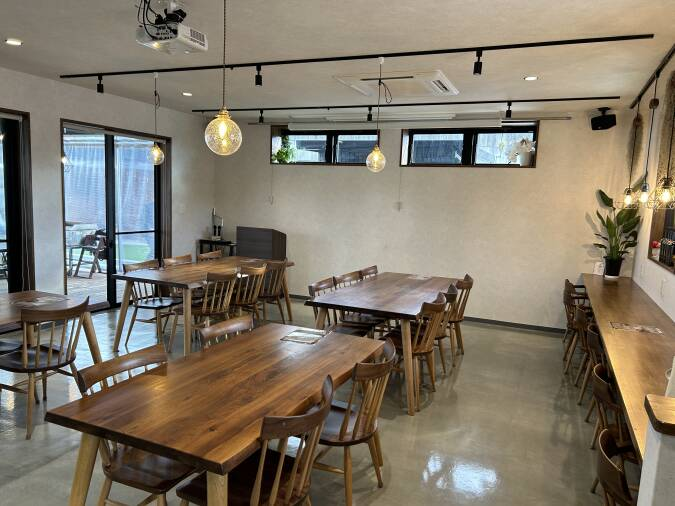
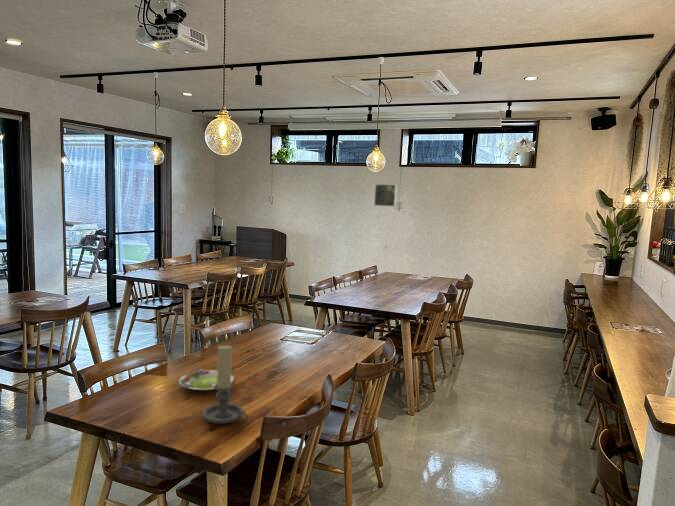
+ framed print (385, 195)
+ candle holder (227, 382)
+ salad plate (206, 380)
